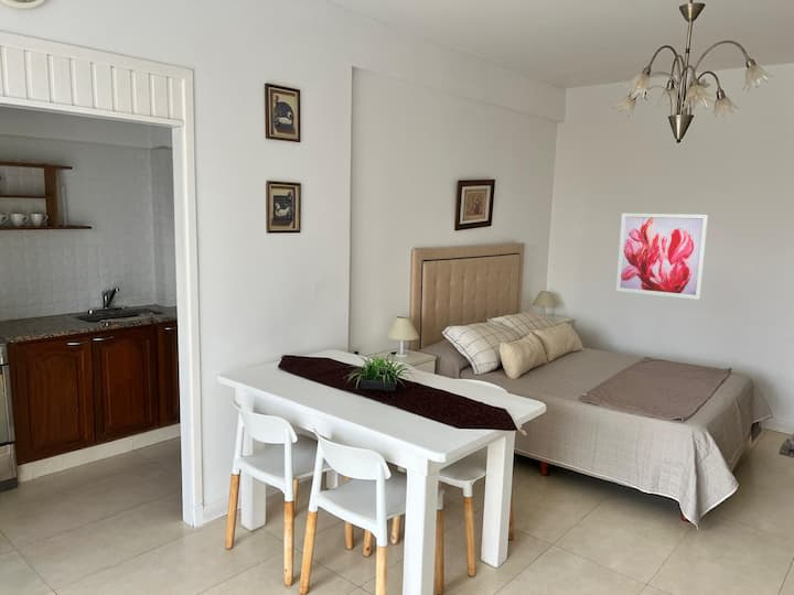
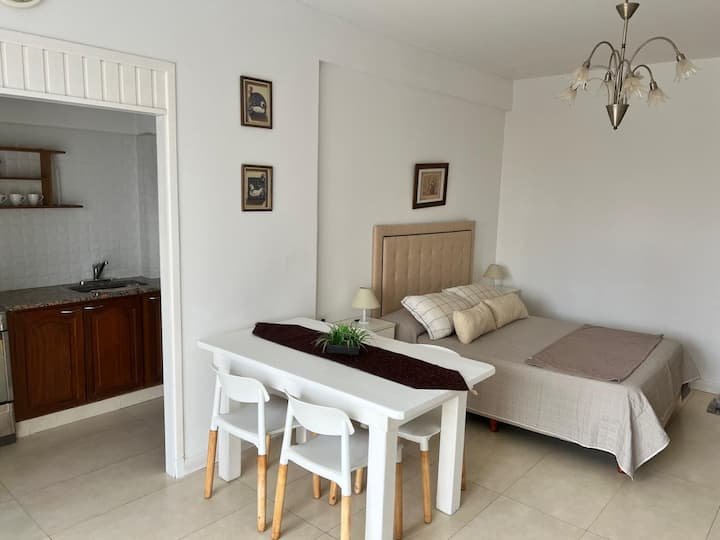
- wall art (659, 255)
